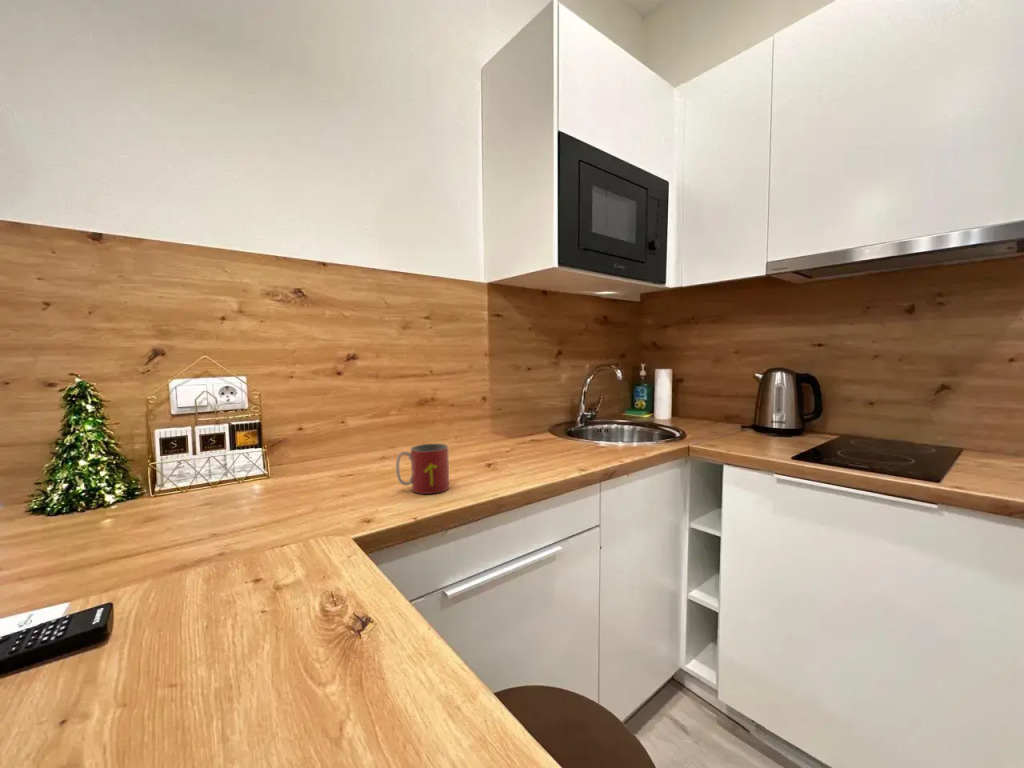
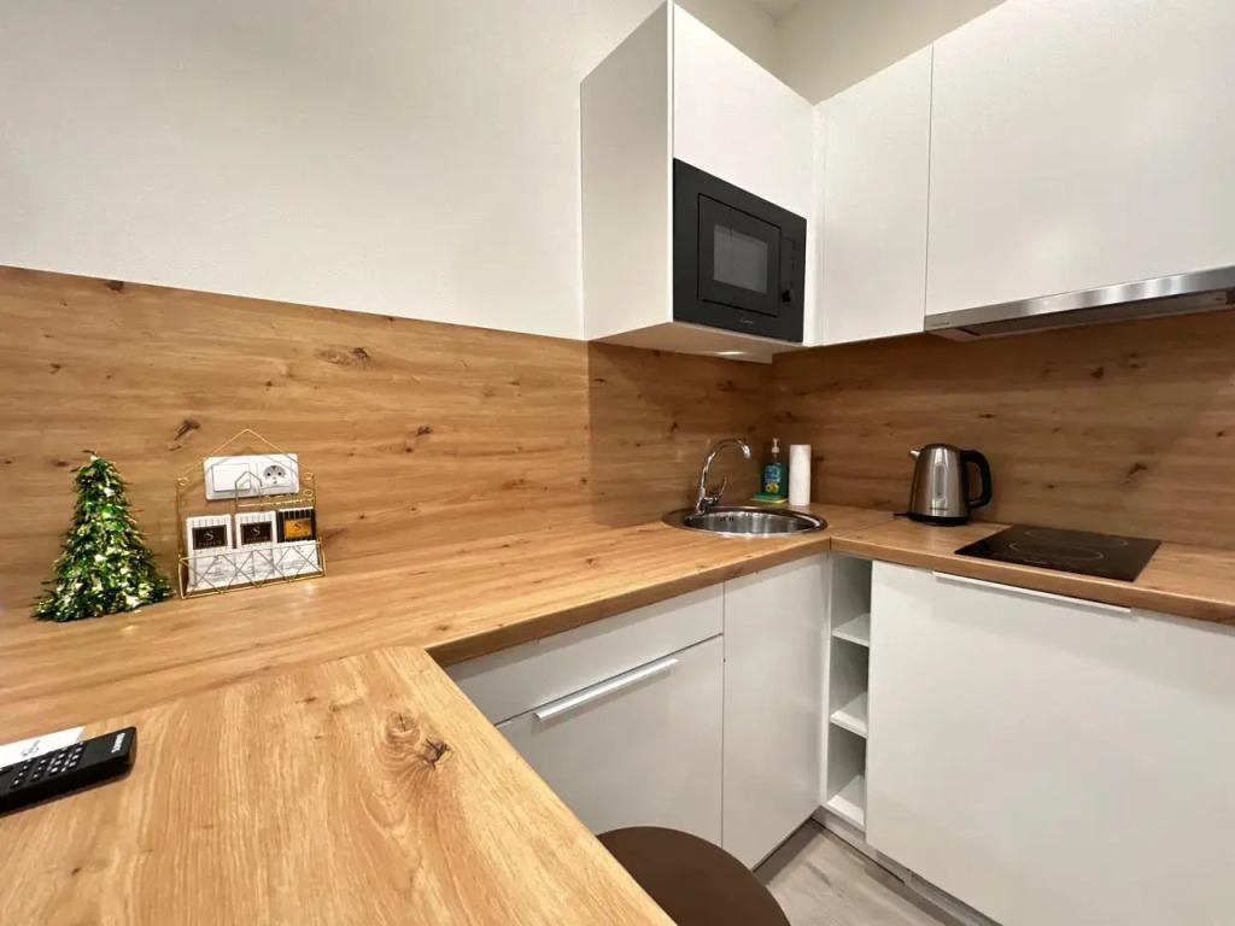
- mug (422, 468)
